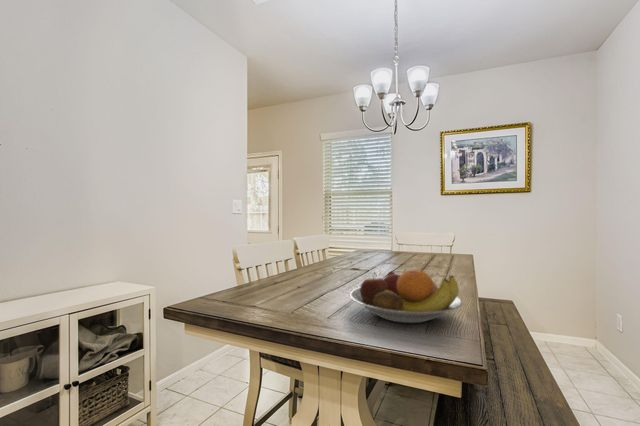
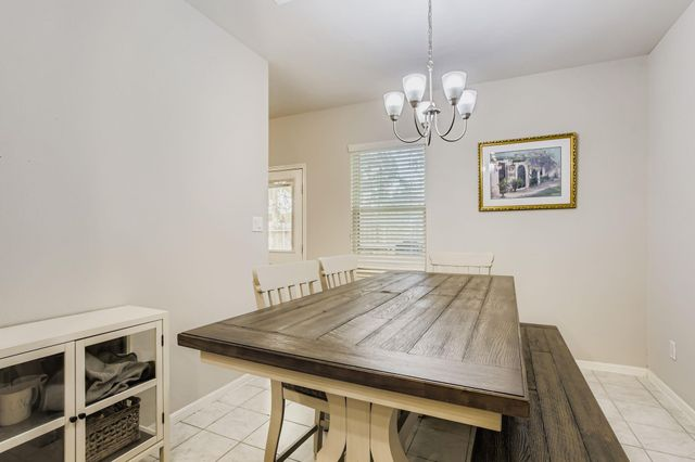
- fruit bowl (403, 291)
